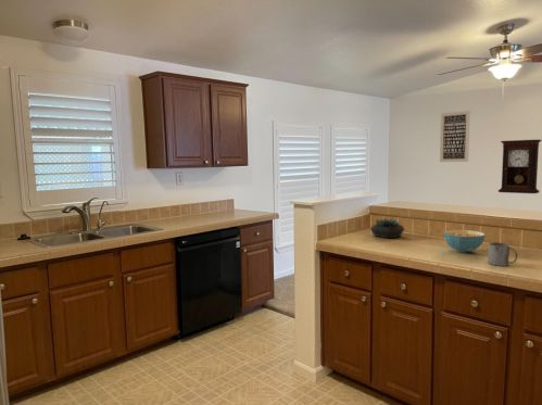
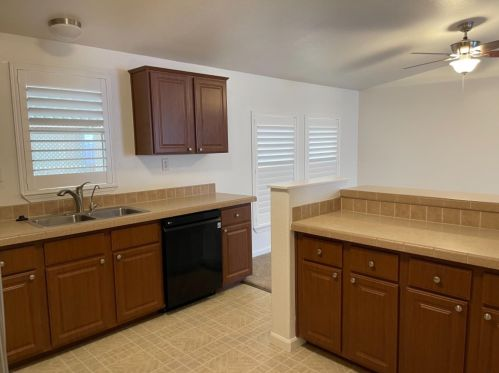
- succulent plant (387, 227)
- mug (502, 254)
- wall art (454, 137)
- pendulum clock (518, 166)
- cereal bowl (463, 241)
